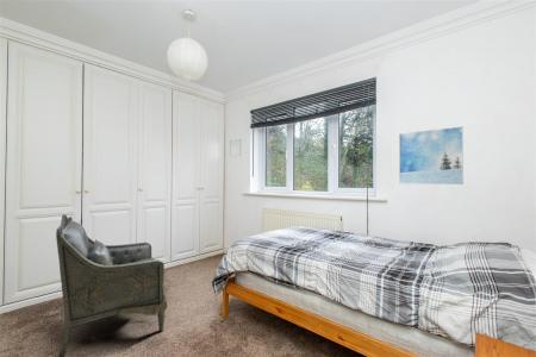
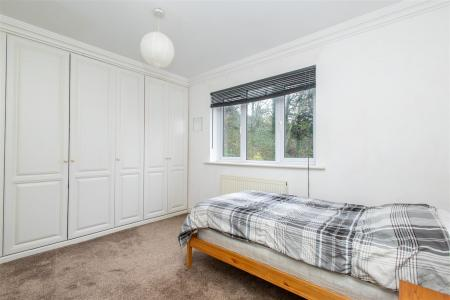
- armchair (116, 267)
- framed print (429, 157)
